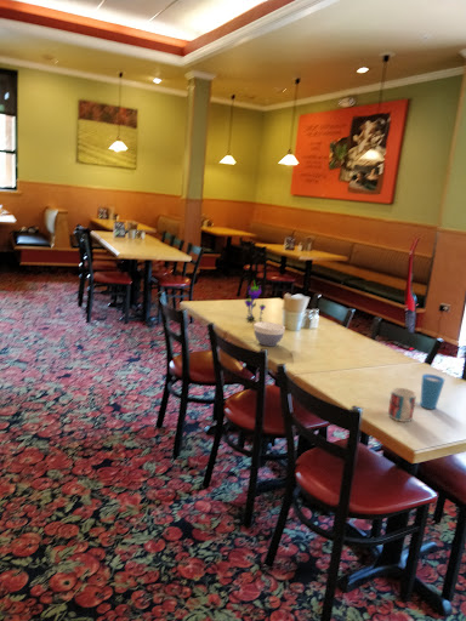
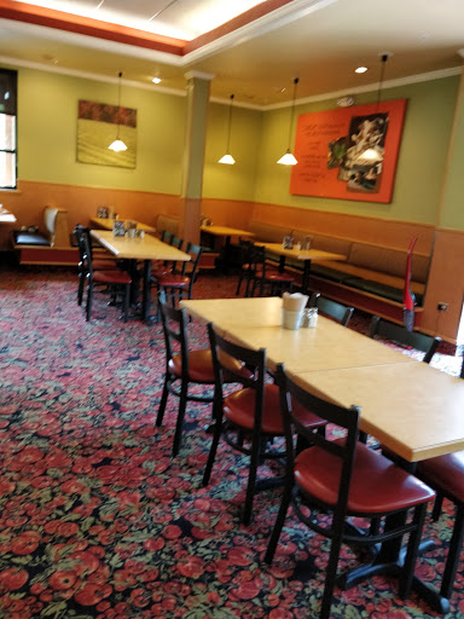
- cup (430, 392)
- mug (404, 405)
- flower (254, 298)
- bowl (268, 334)
